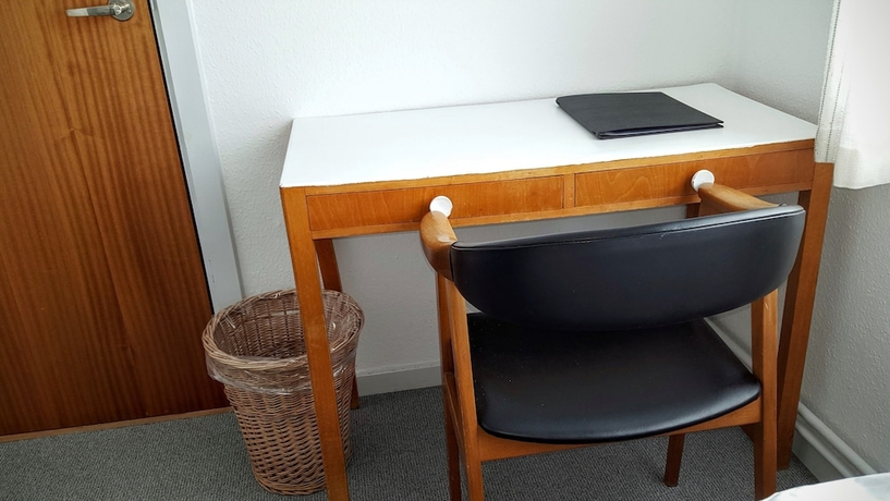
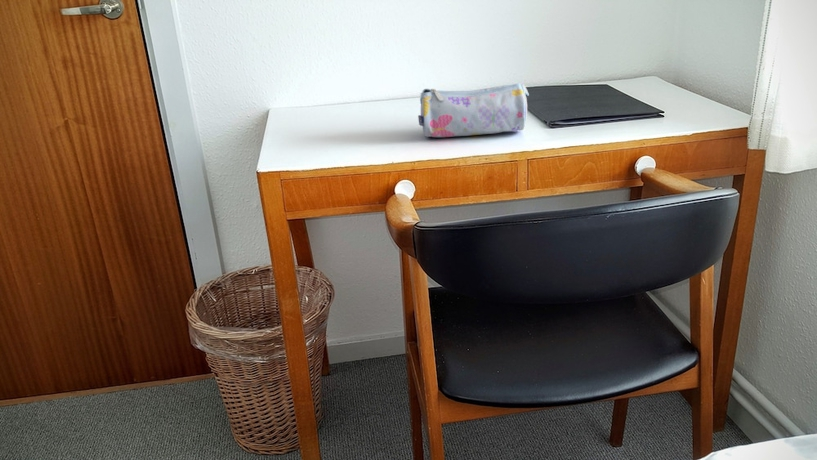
+ pencil case (472, 109)
